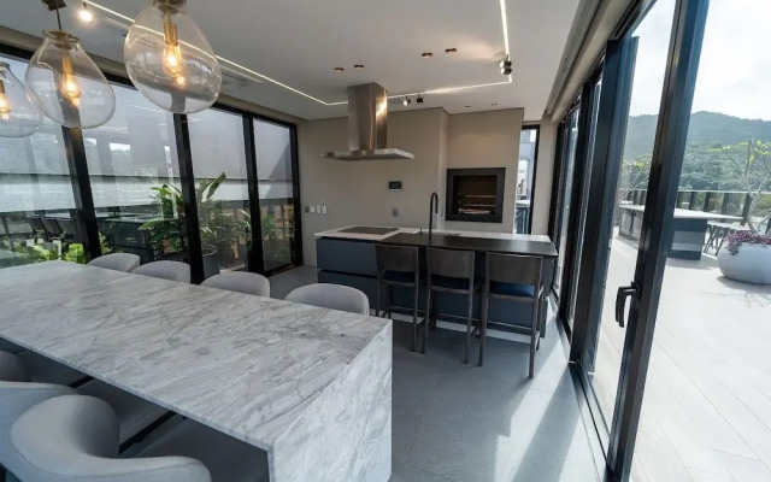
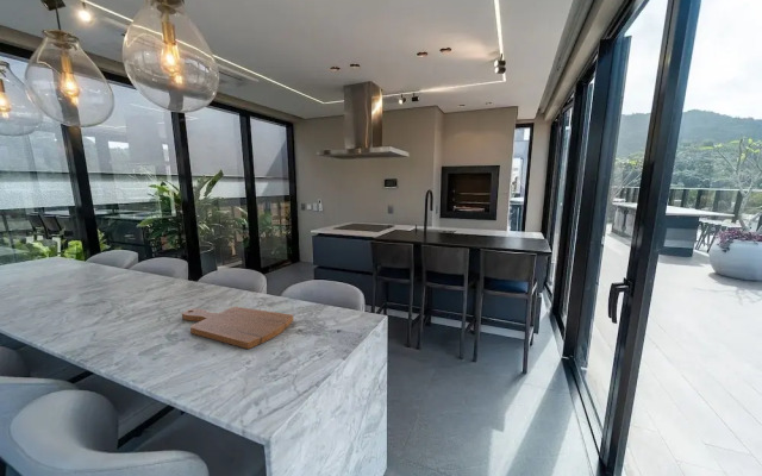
+ cutting board (237, 322)
